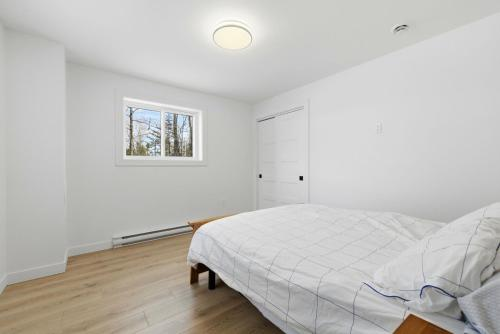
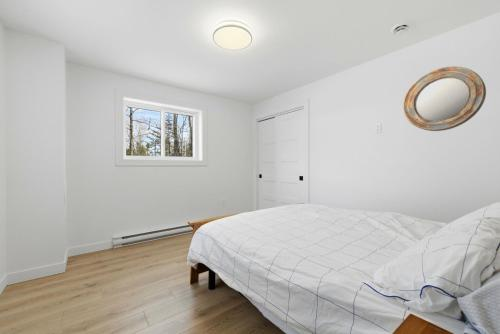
+ home mirror (439, 99)
